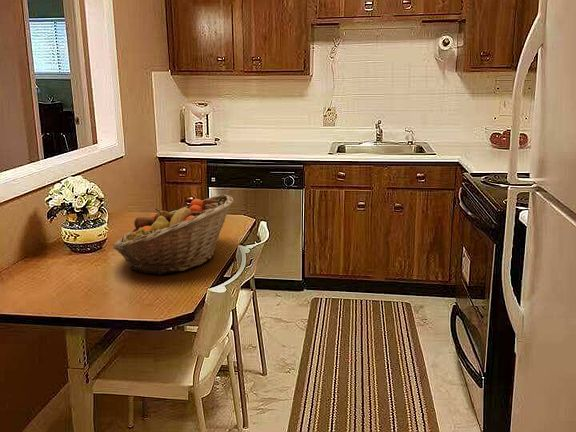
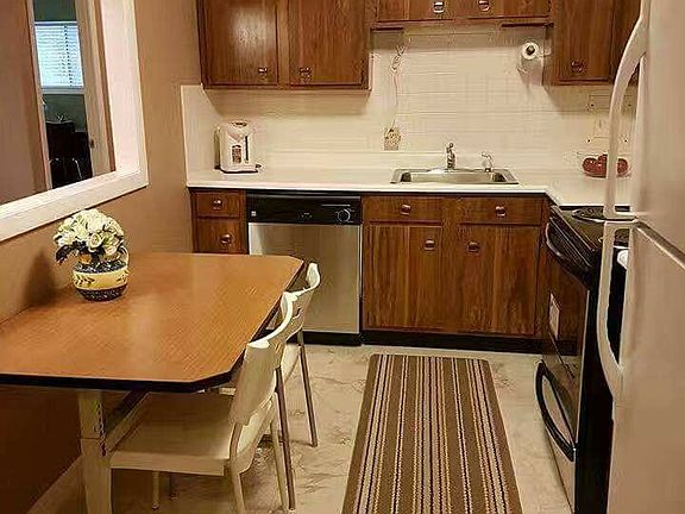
- fruit basket (176, 230)
